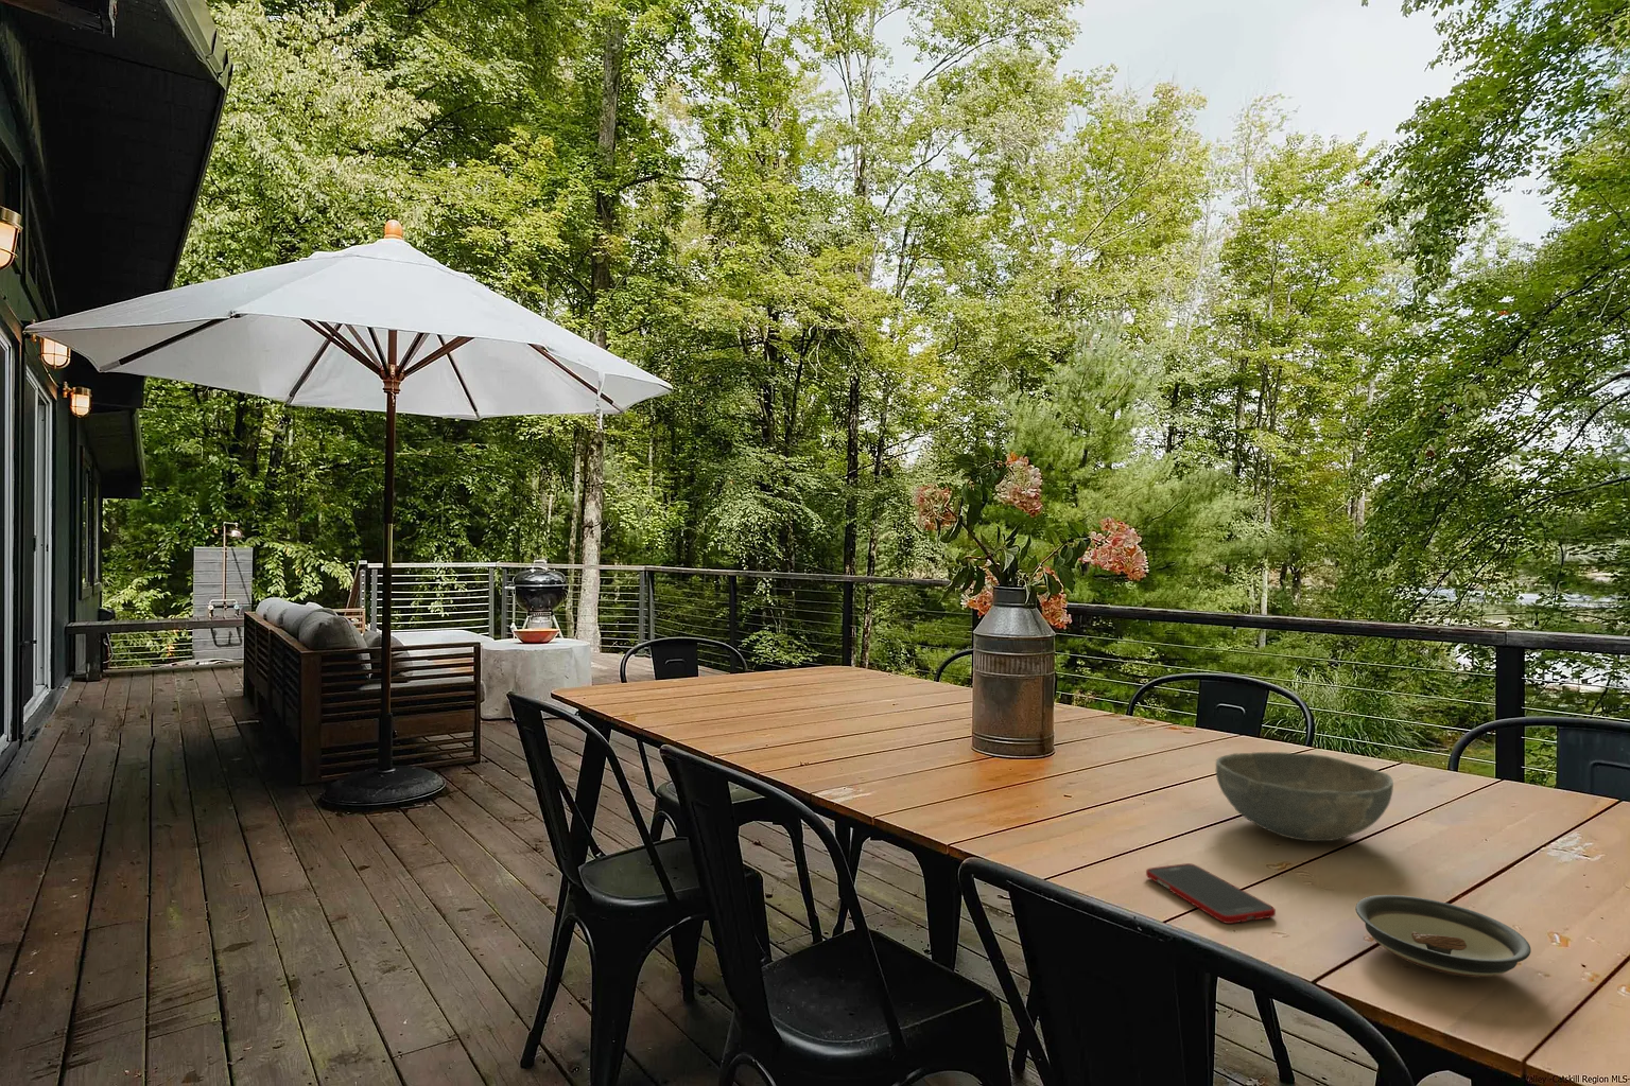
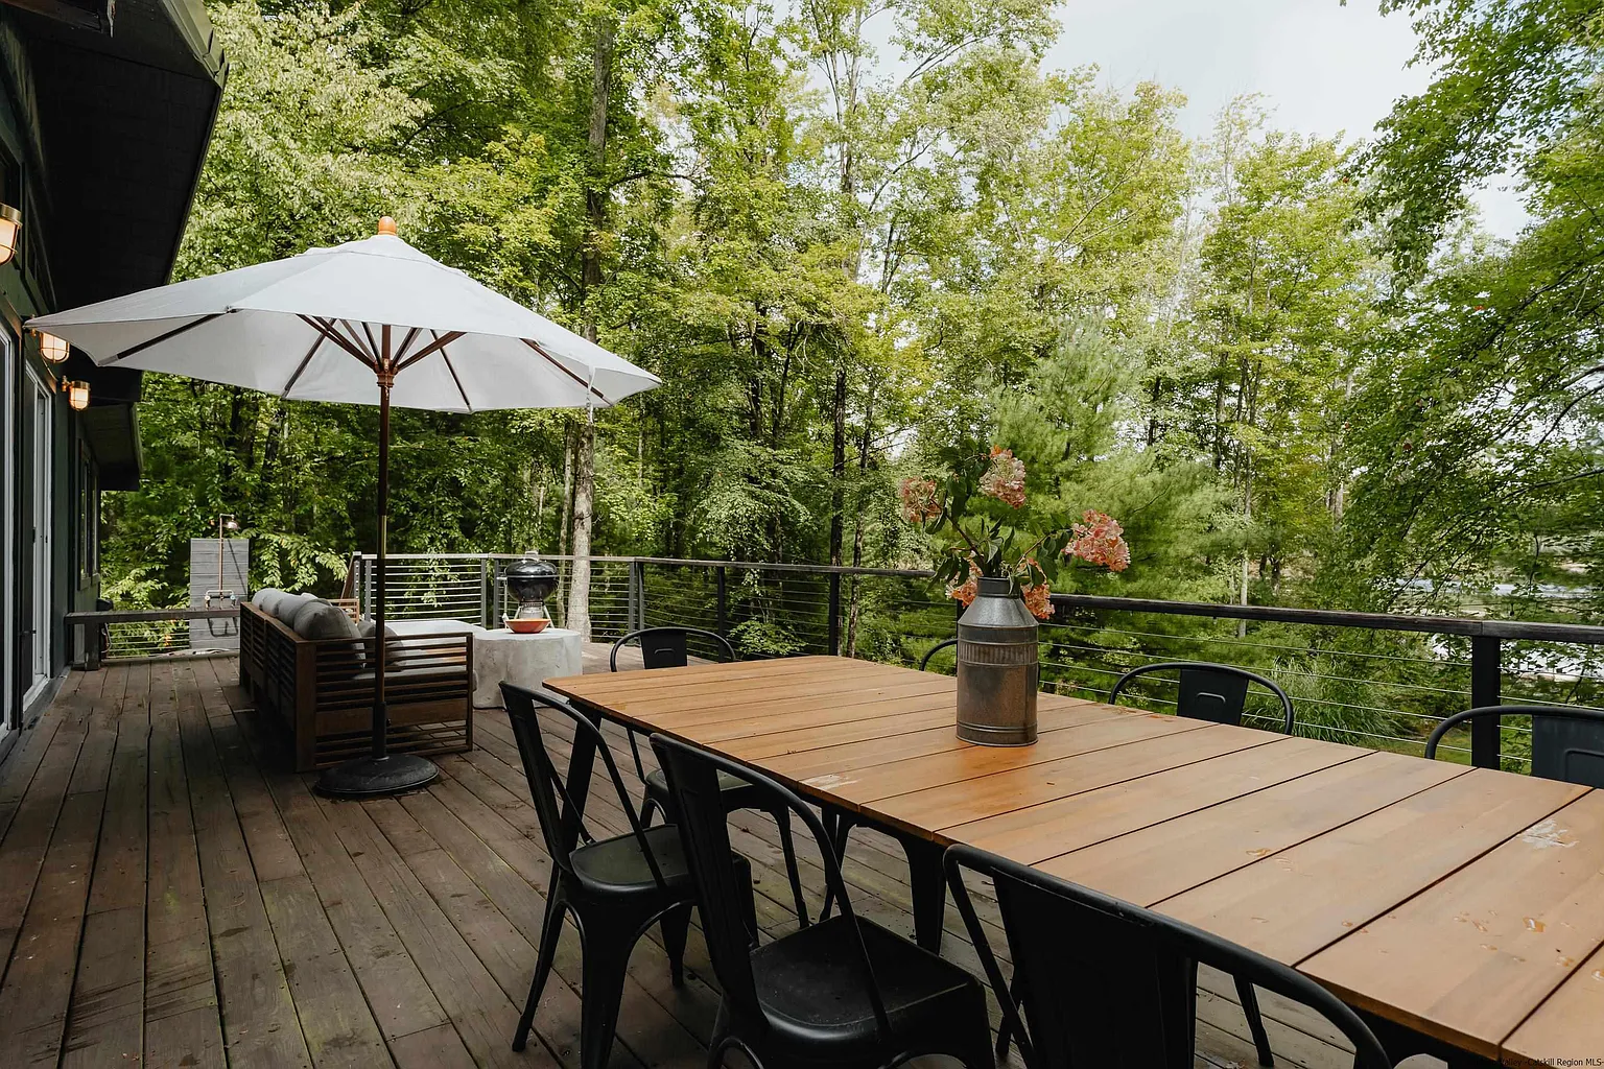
- cell phone (1207, 891)
- bowl (1299, 799)
- saucer (1438, 942)
